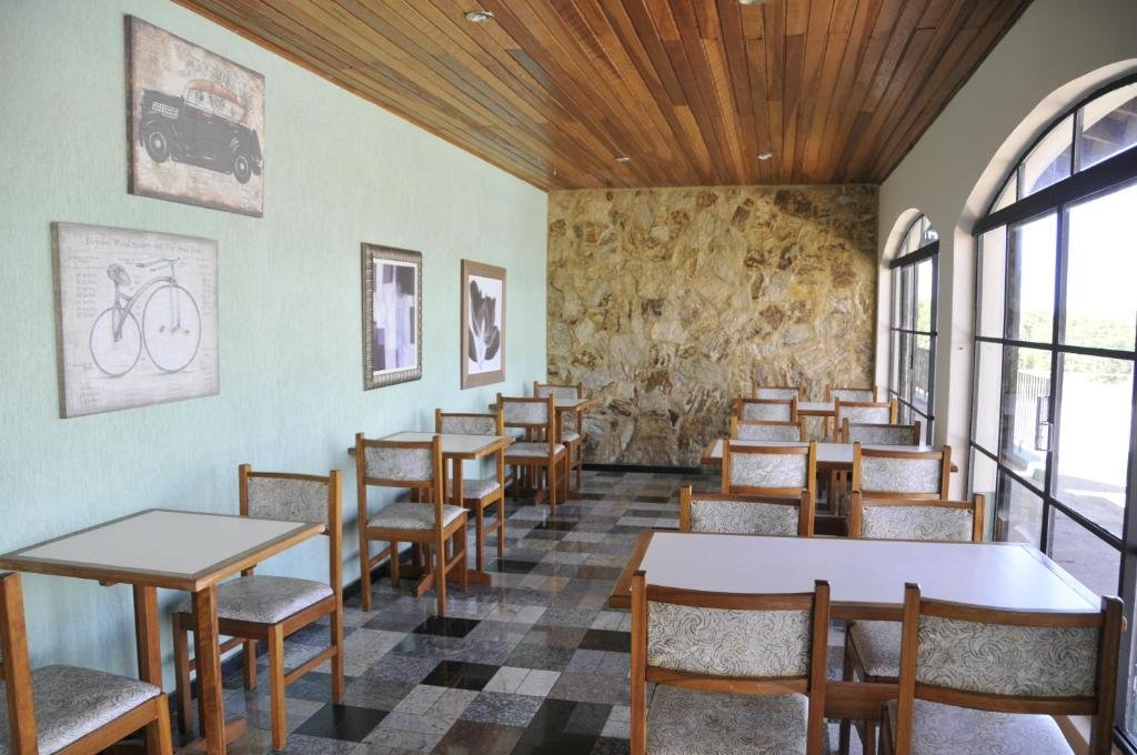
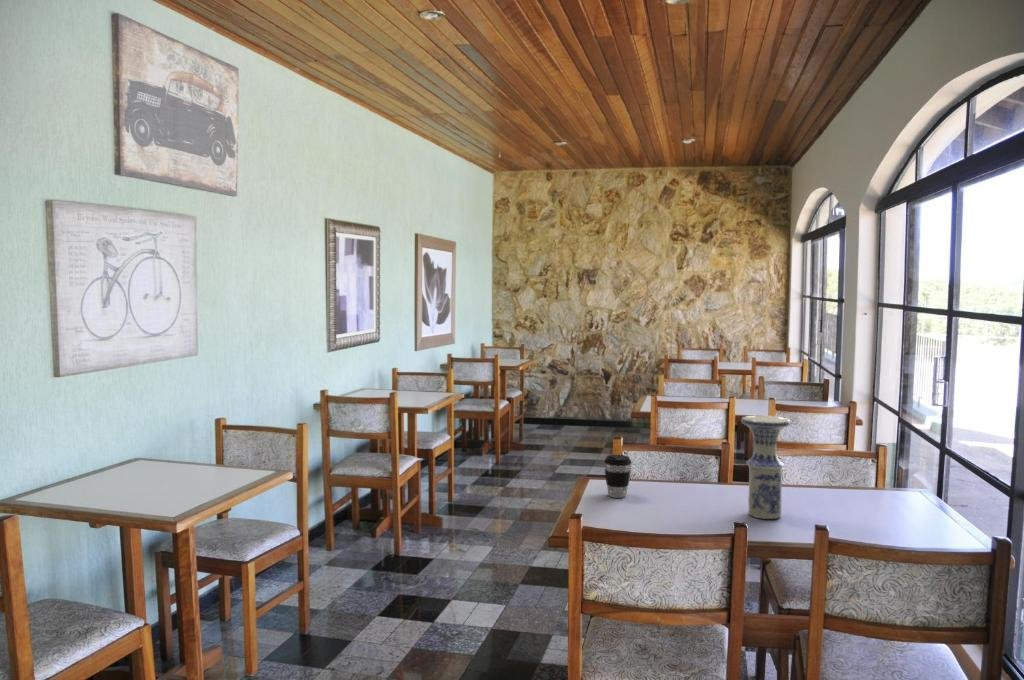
+ coffee cup (617, 476)
+ vase (764, 466)
